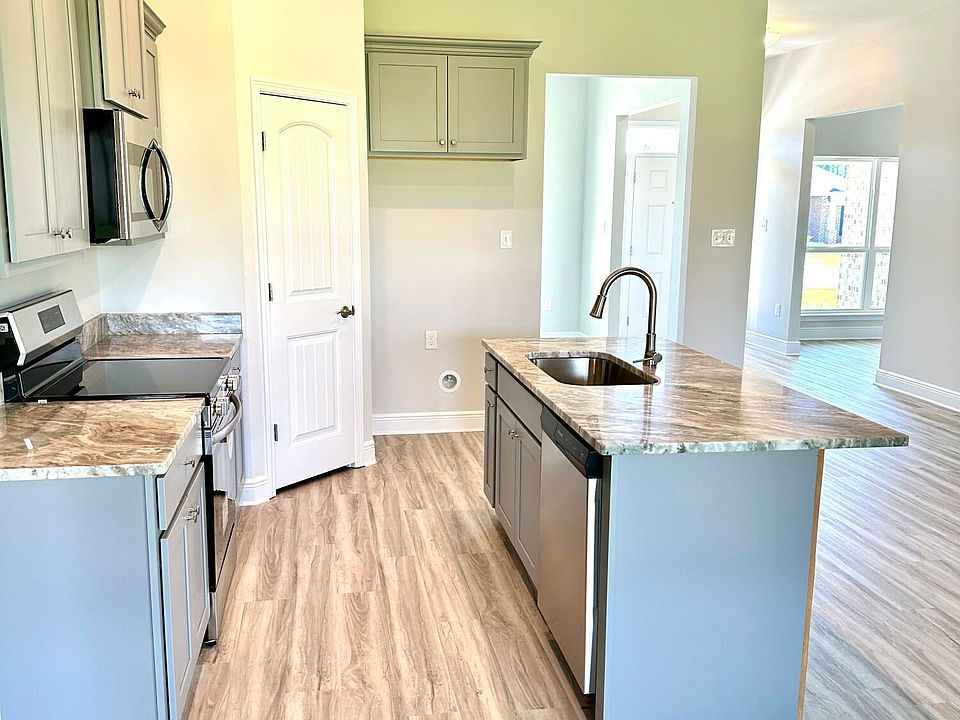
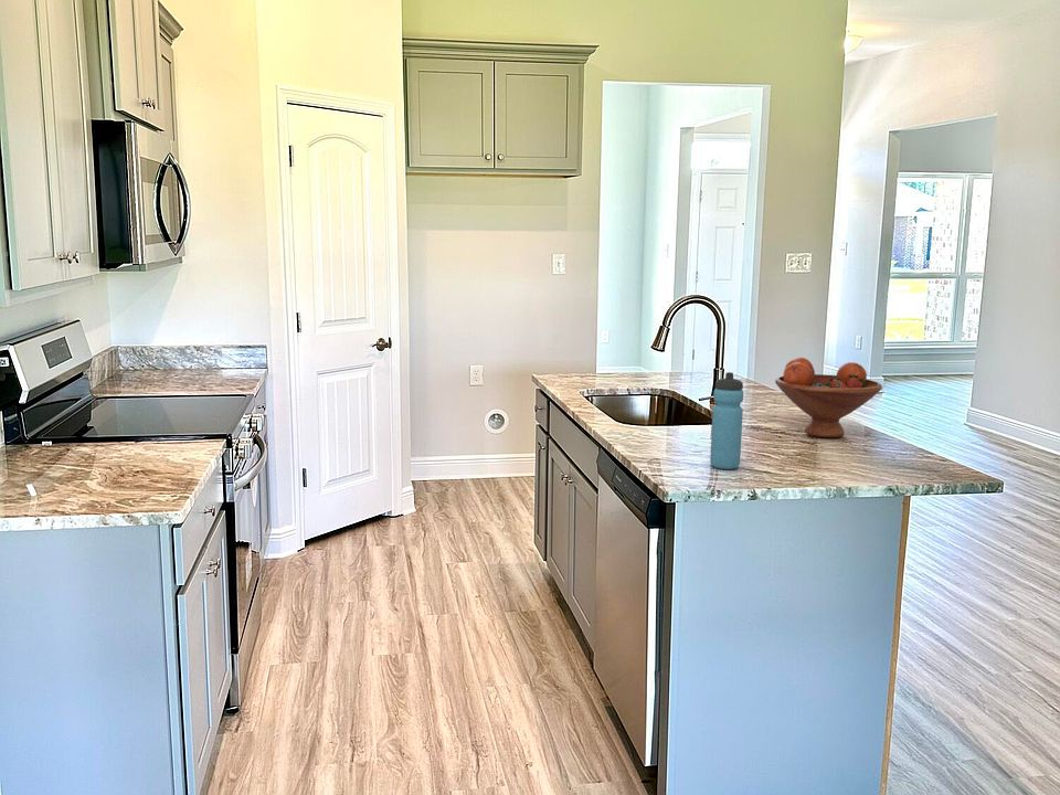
+ water bottle (727, 420)
+ fruit bowl (826, 398)
